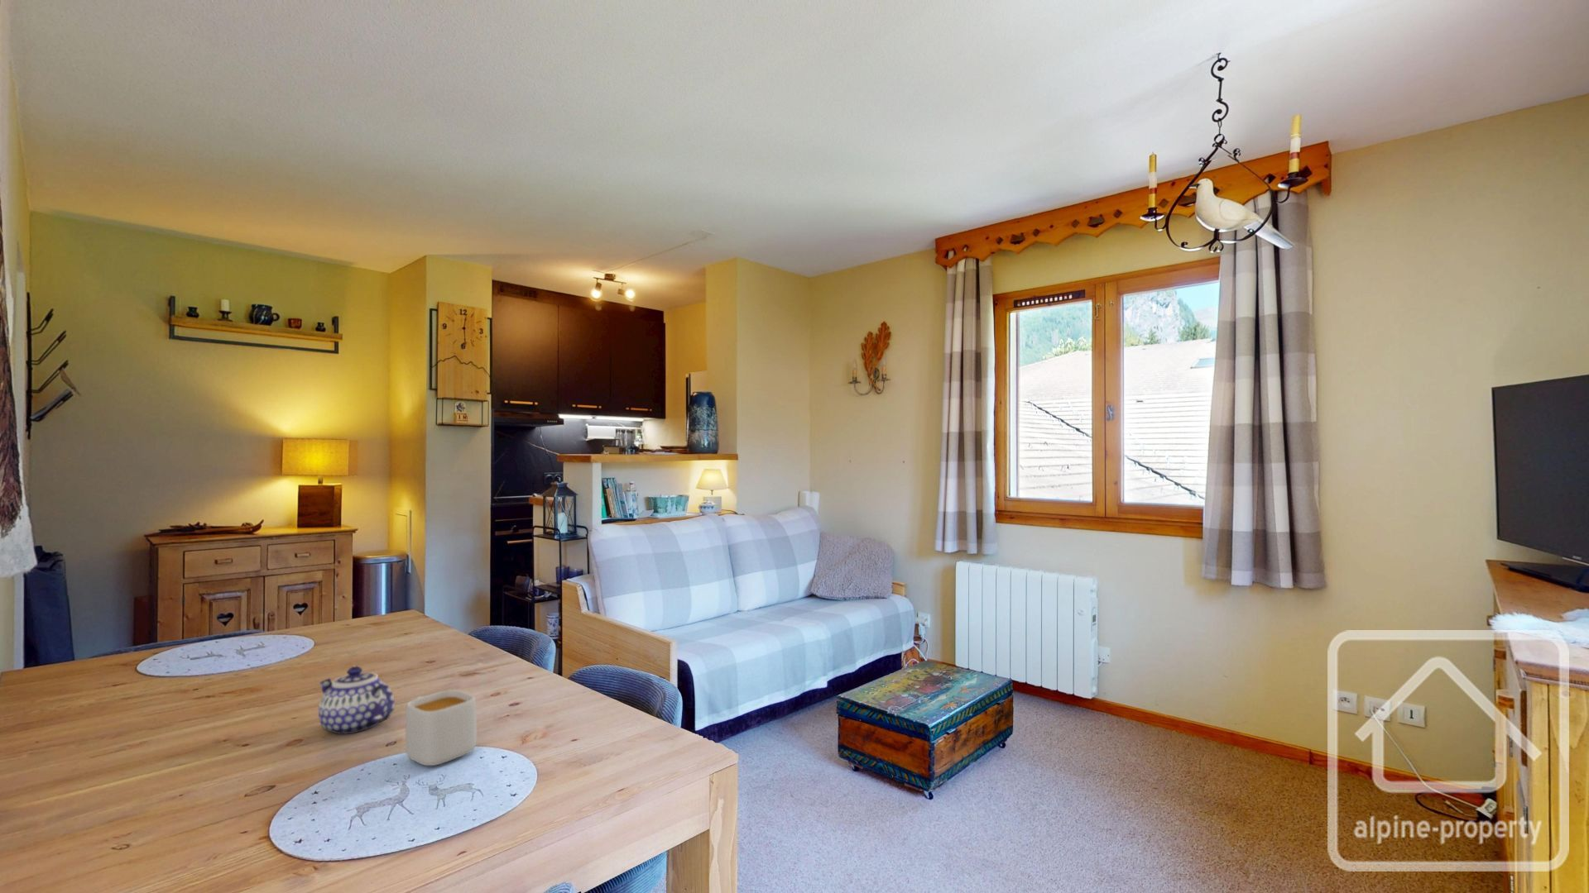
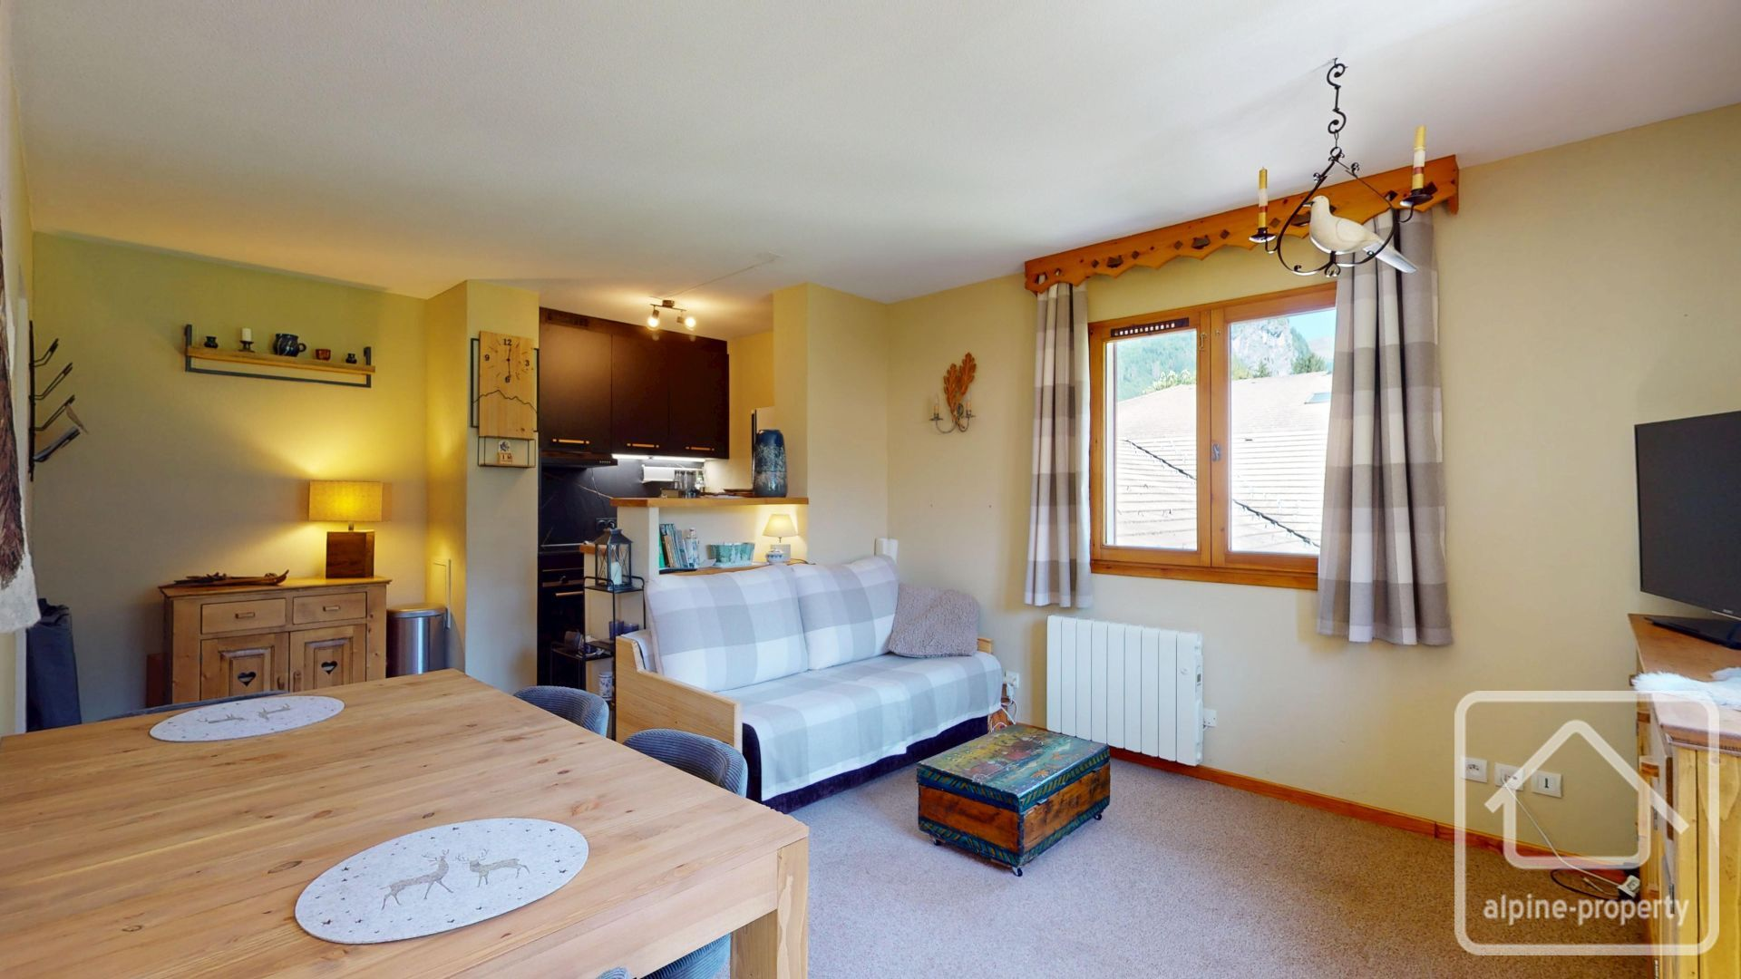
- mug (433, 724)
- teapot (356, 696)
